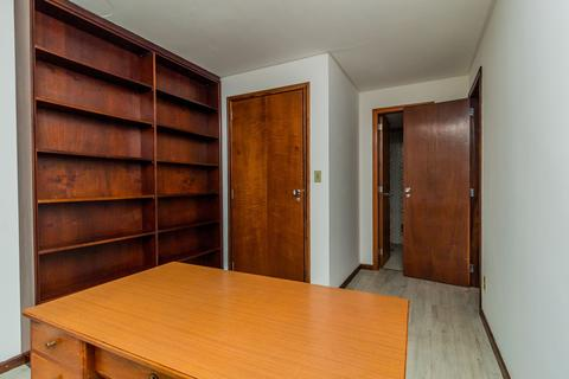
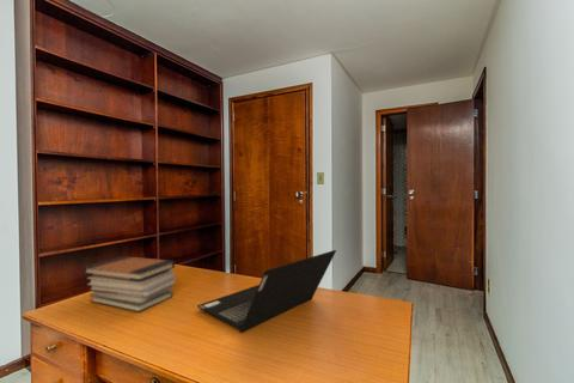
+ book stack (132, 281)
+ laptop computer (267, 279)
